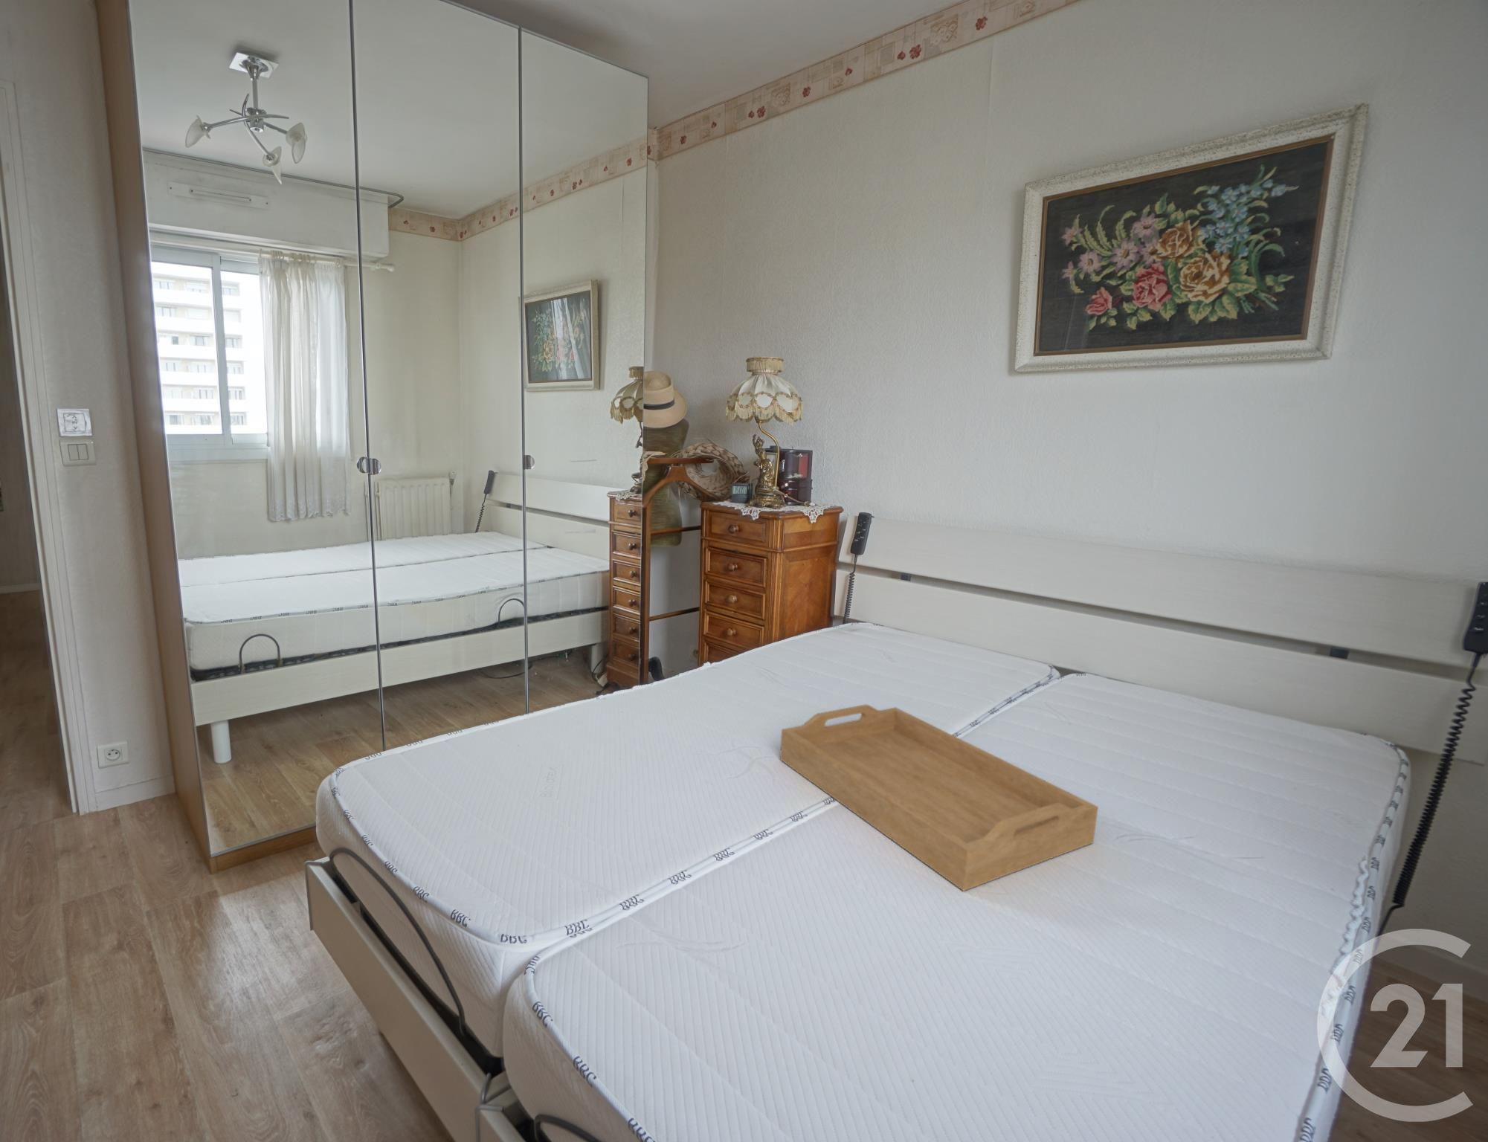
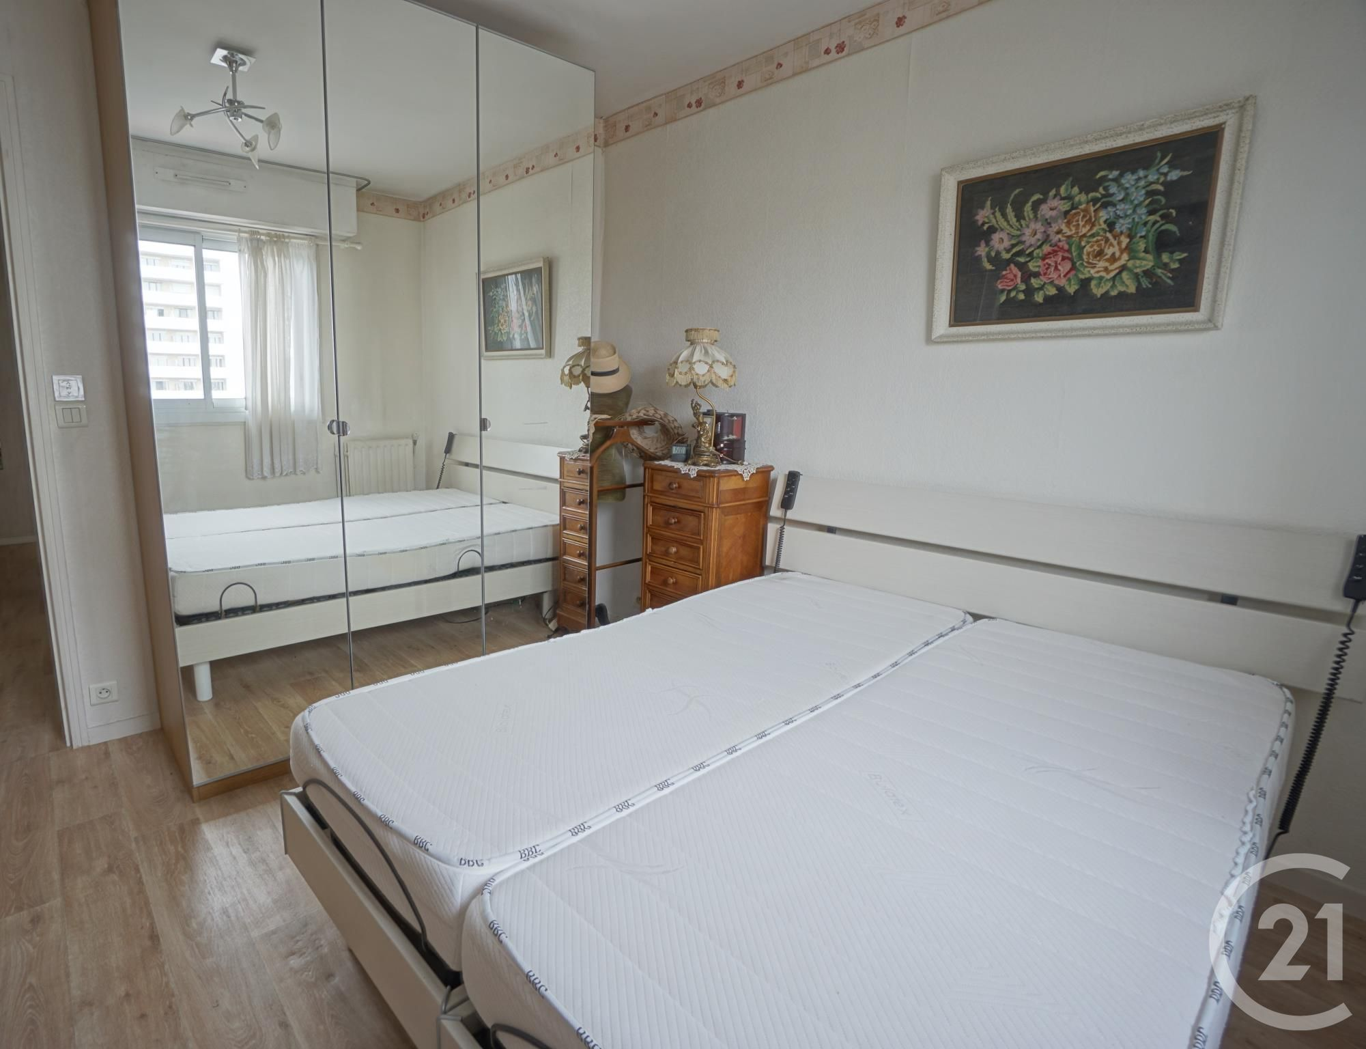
- serving tray (923, 775)
